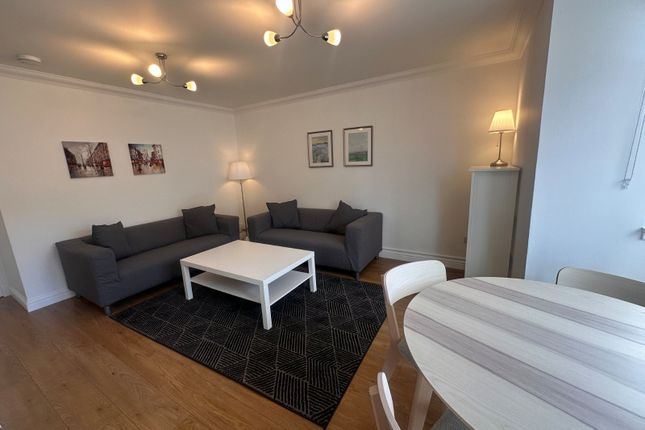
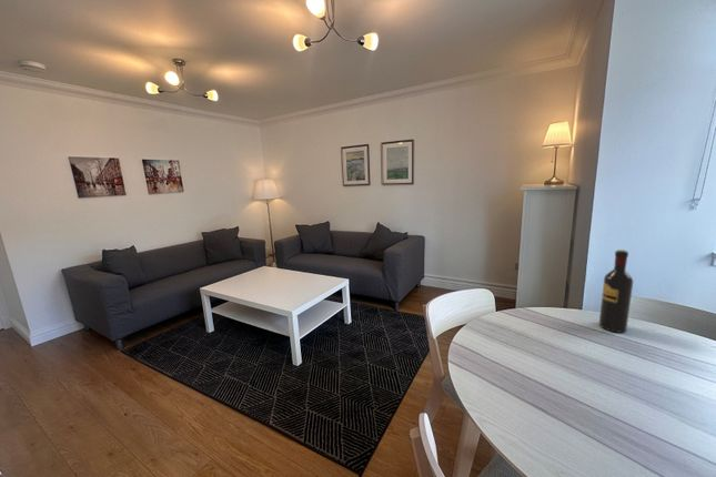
+ wine bottle (616, 290)
